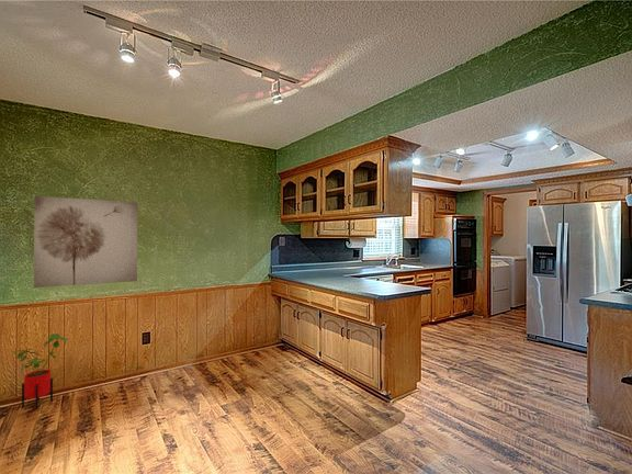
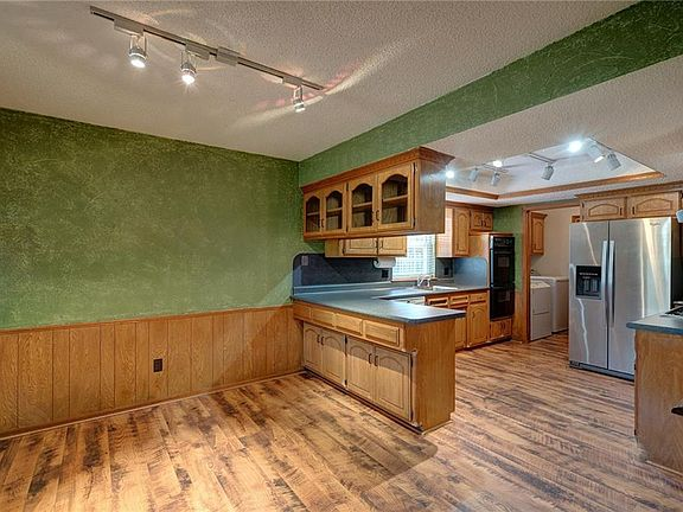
- house plant (41, 369)
- wall art (89, 241)
